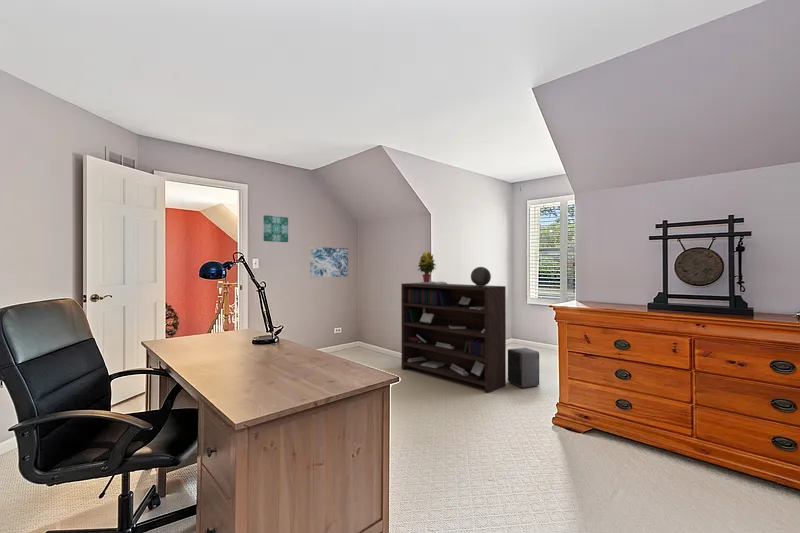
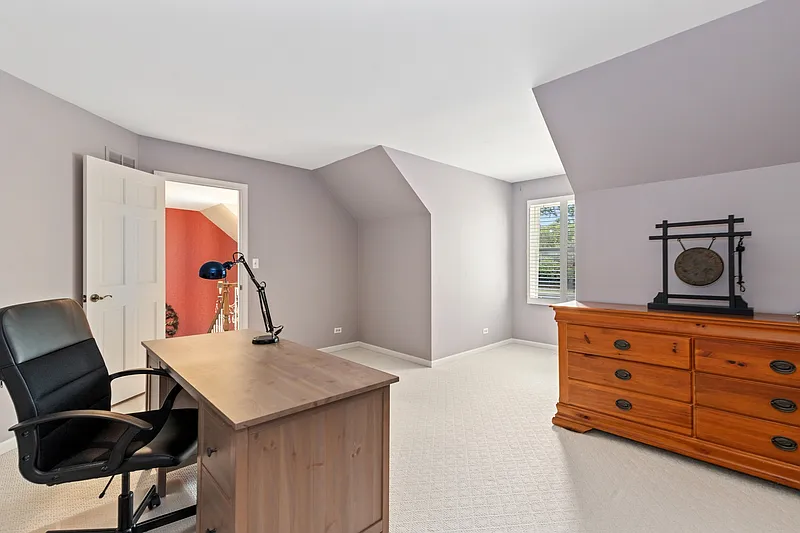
- decorative sphere (480, 274)
- speaker (524, 367)
- wall art (329, 262)
- potted plant (427, 267)
- wall art (276, 229)
- bookshelf (449, 329)
